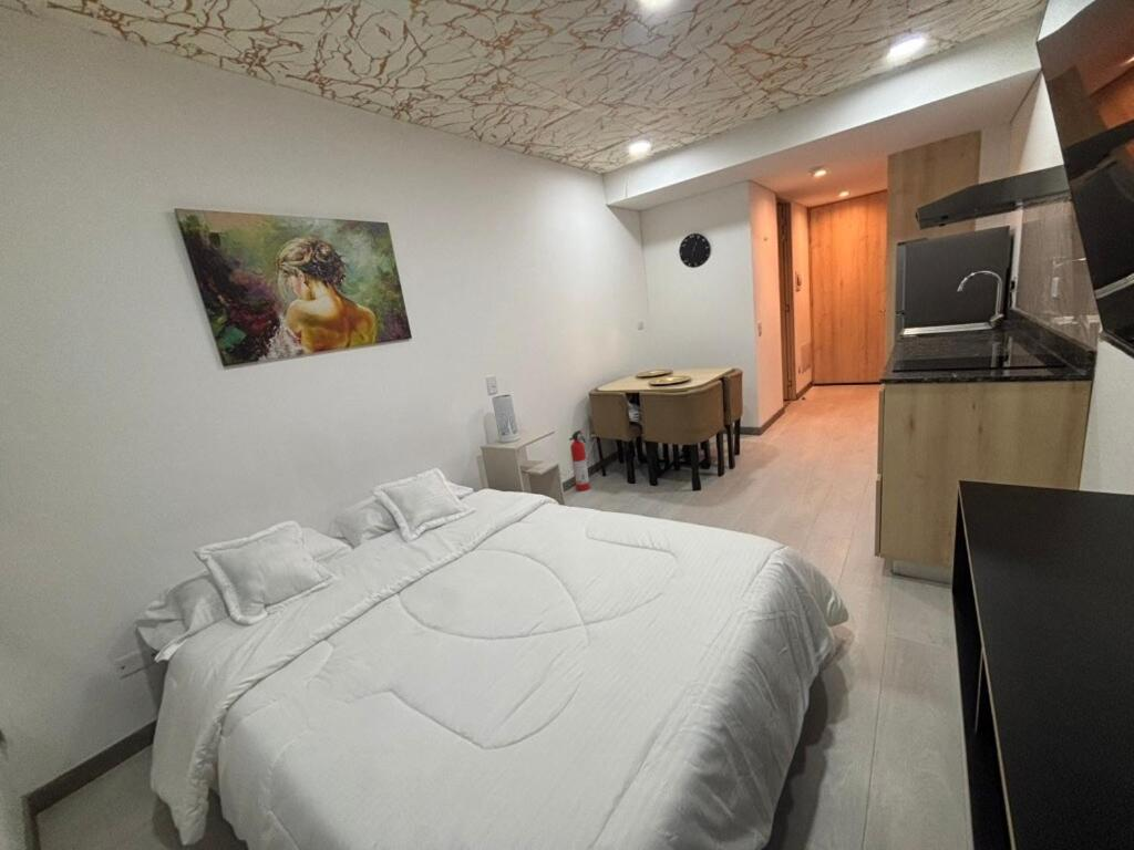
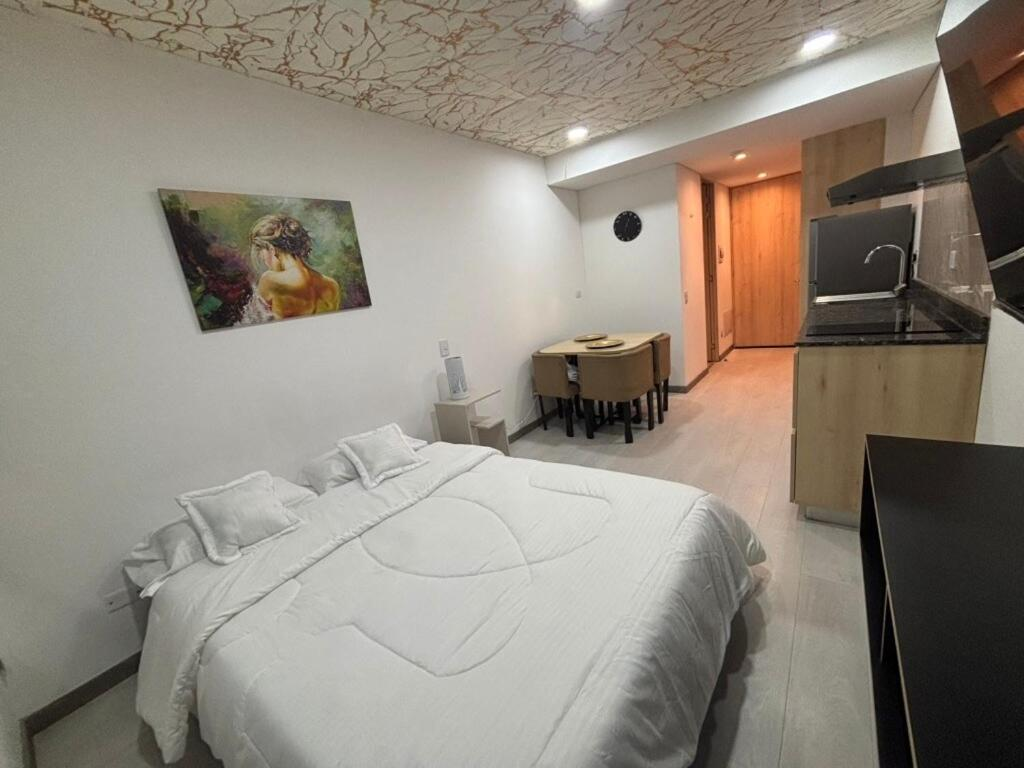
- fire extinguisher (579, 459)
